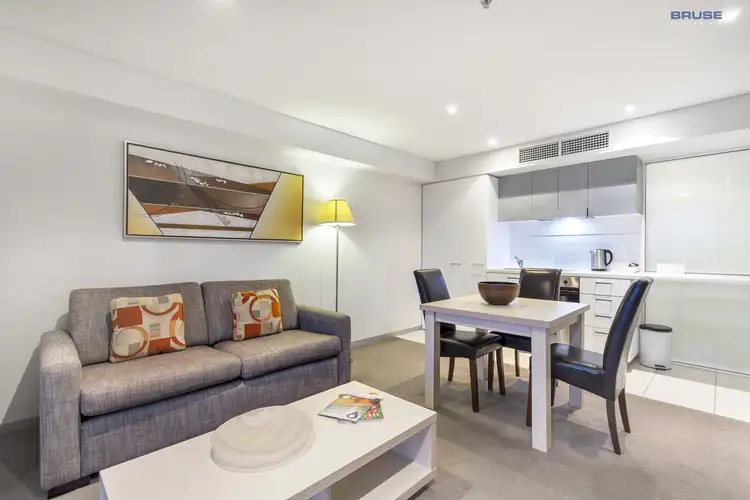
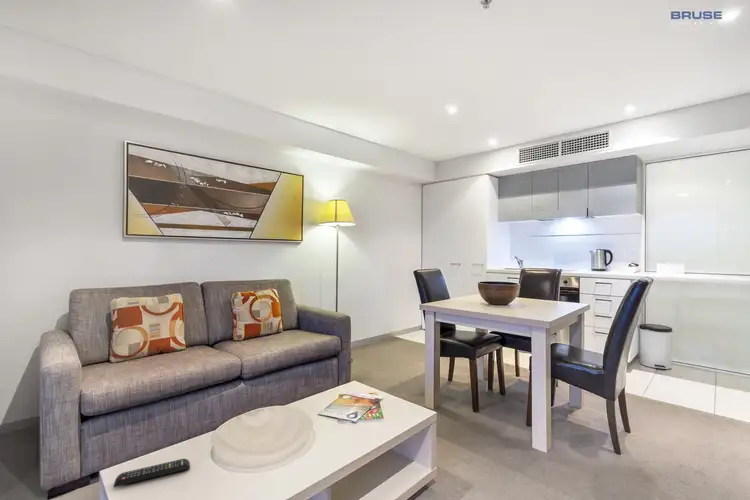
+ remote control (153, 472)
